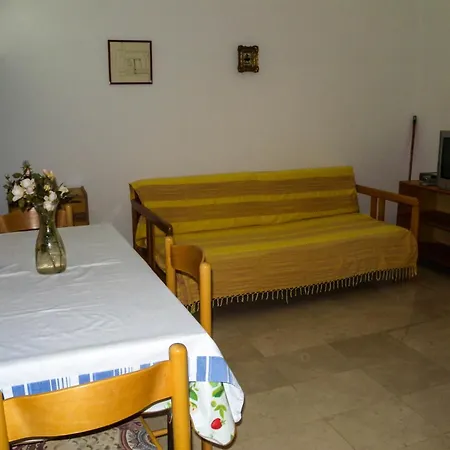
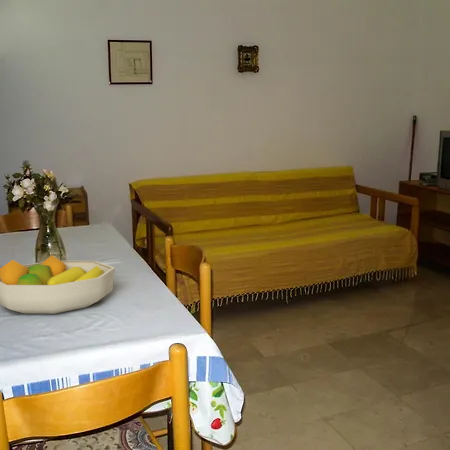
+ fruit bowl (54, 280)
